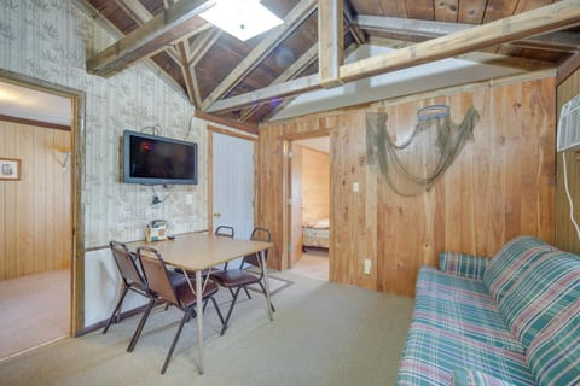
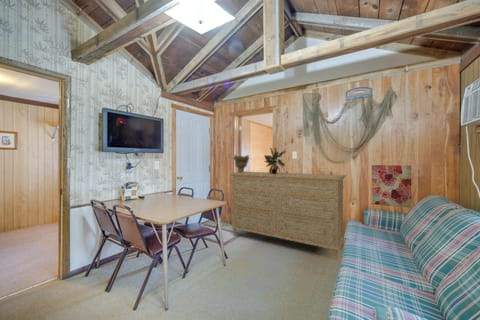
+ potted plant (274, 160)
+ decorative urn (241, 163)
+ dresser (283, 207)
+ wall art (390, 185)
